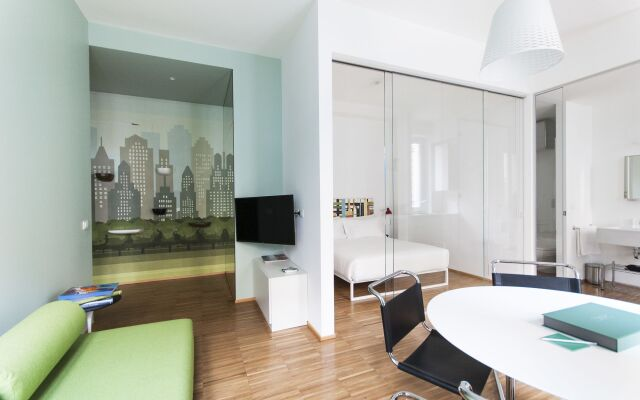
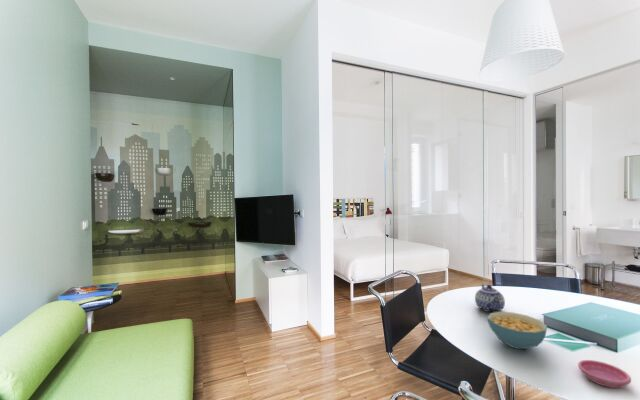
+ teapot (489, 296)
+ cereal bowl (516, 333)
+ saucer (603, 374)
